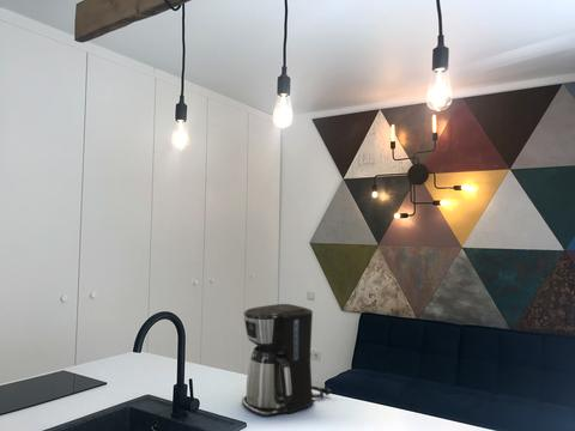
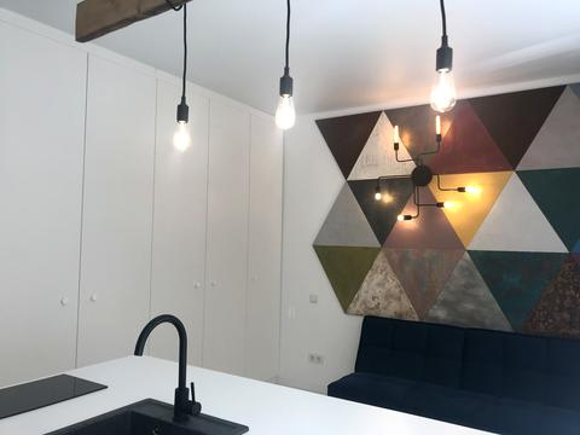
- coffee maker (290, 356)
